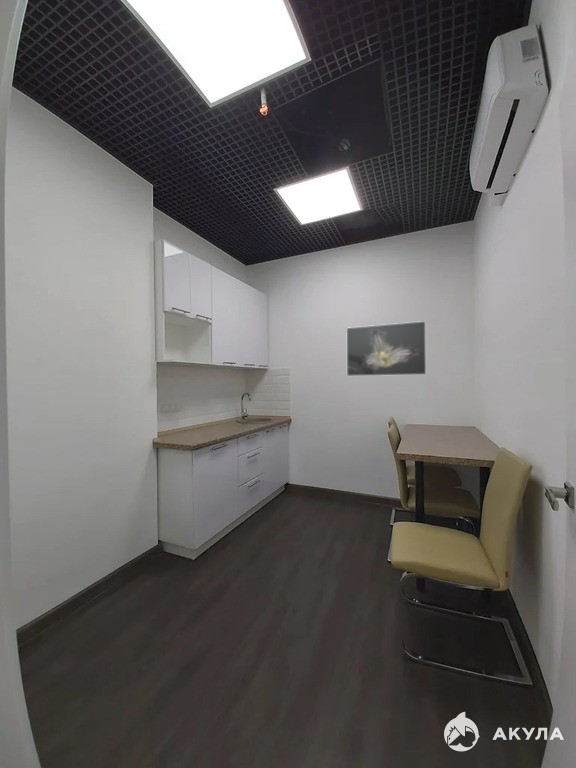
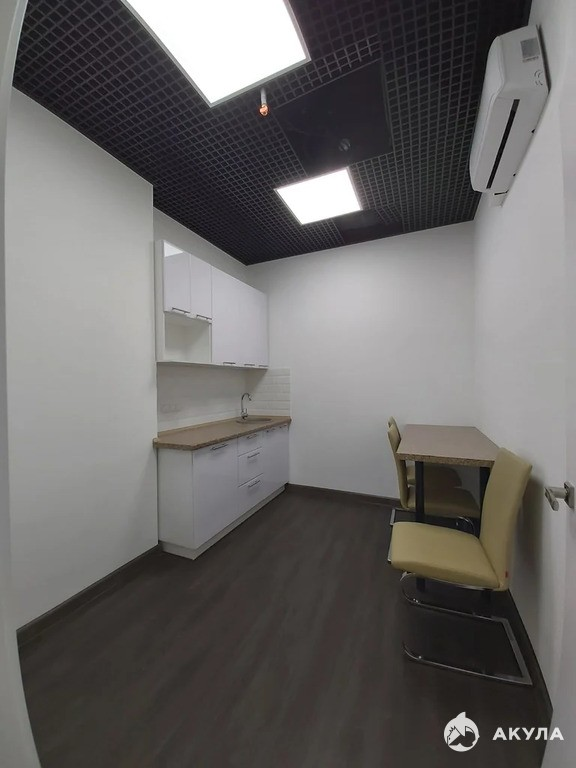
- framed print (384, 350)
